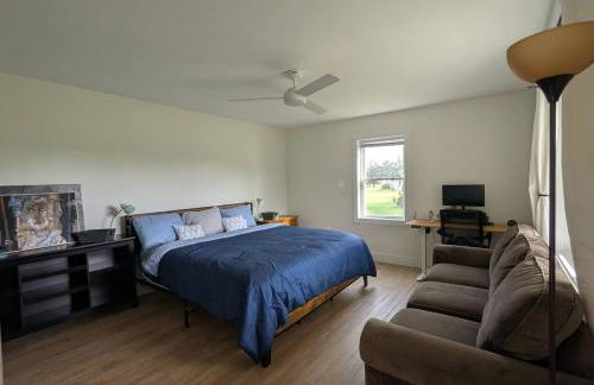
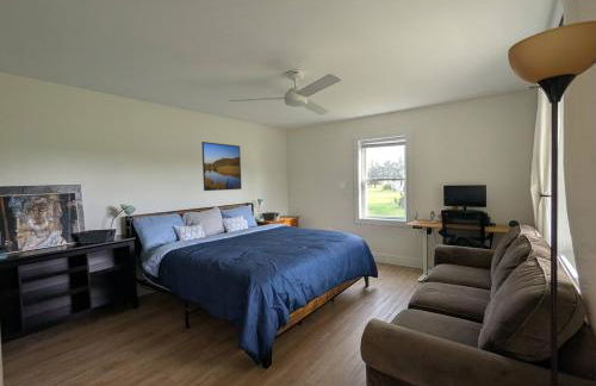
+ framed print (223, 167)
